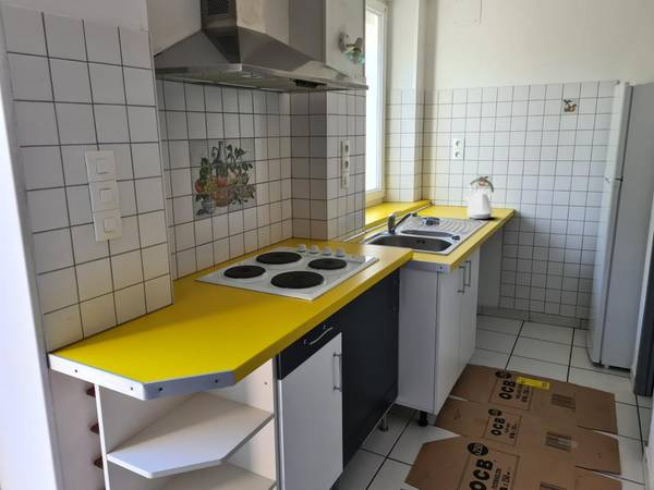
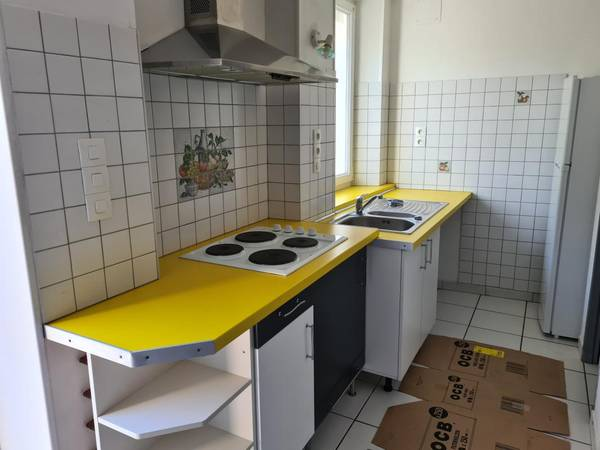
- kettle (479, 197)
